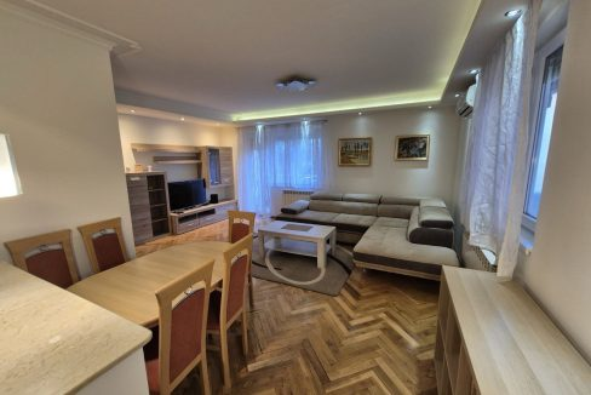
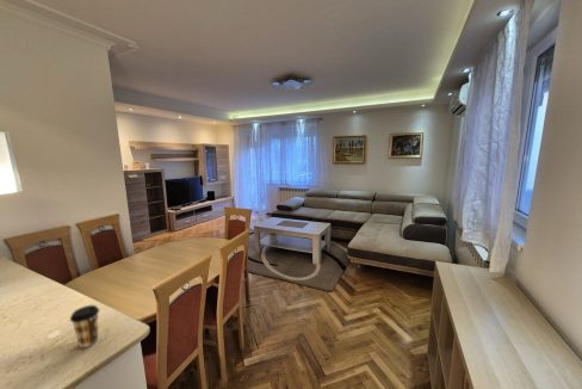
+ coffee cup (86, 326)
